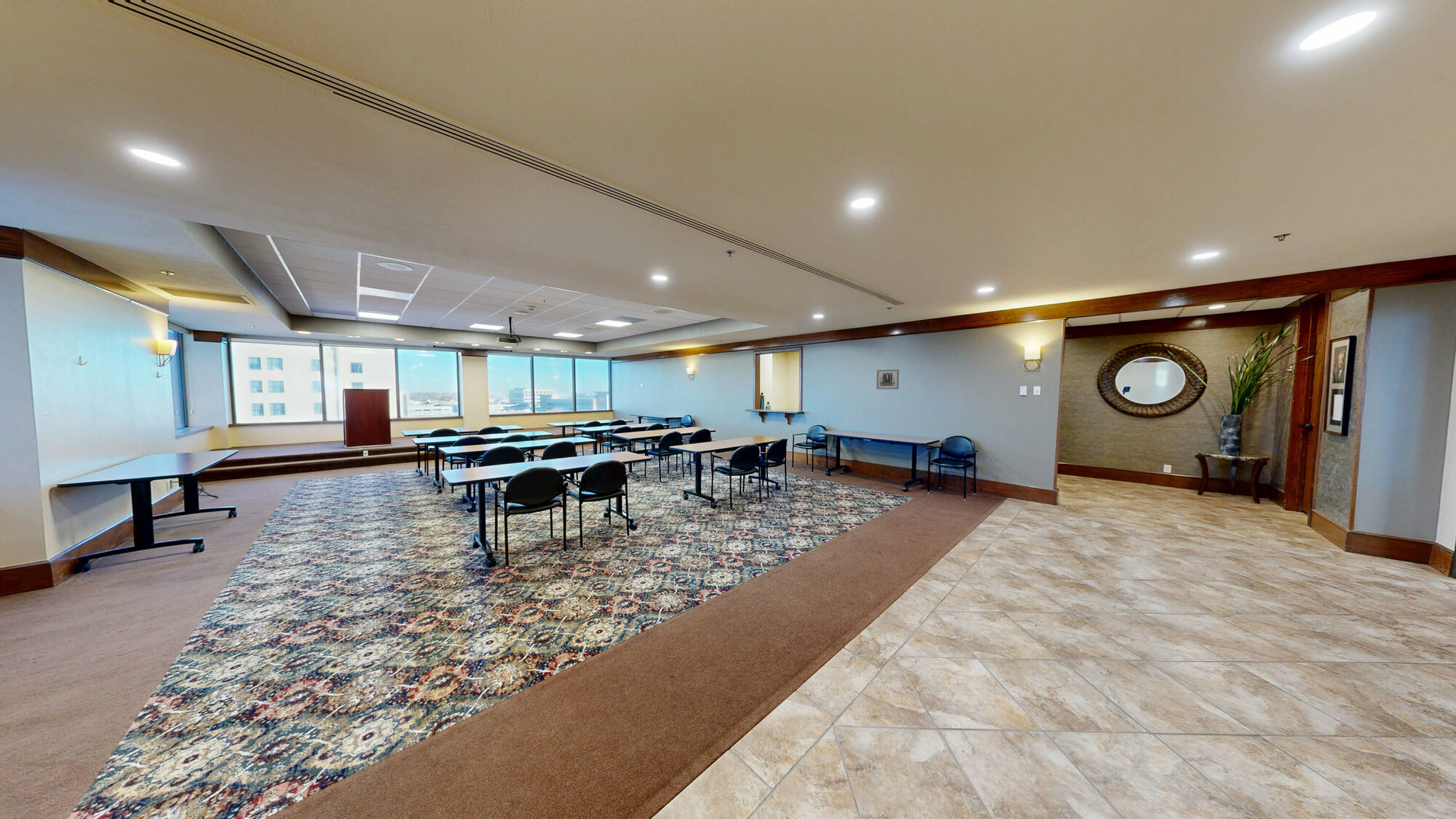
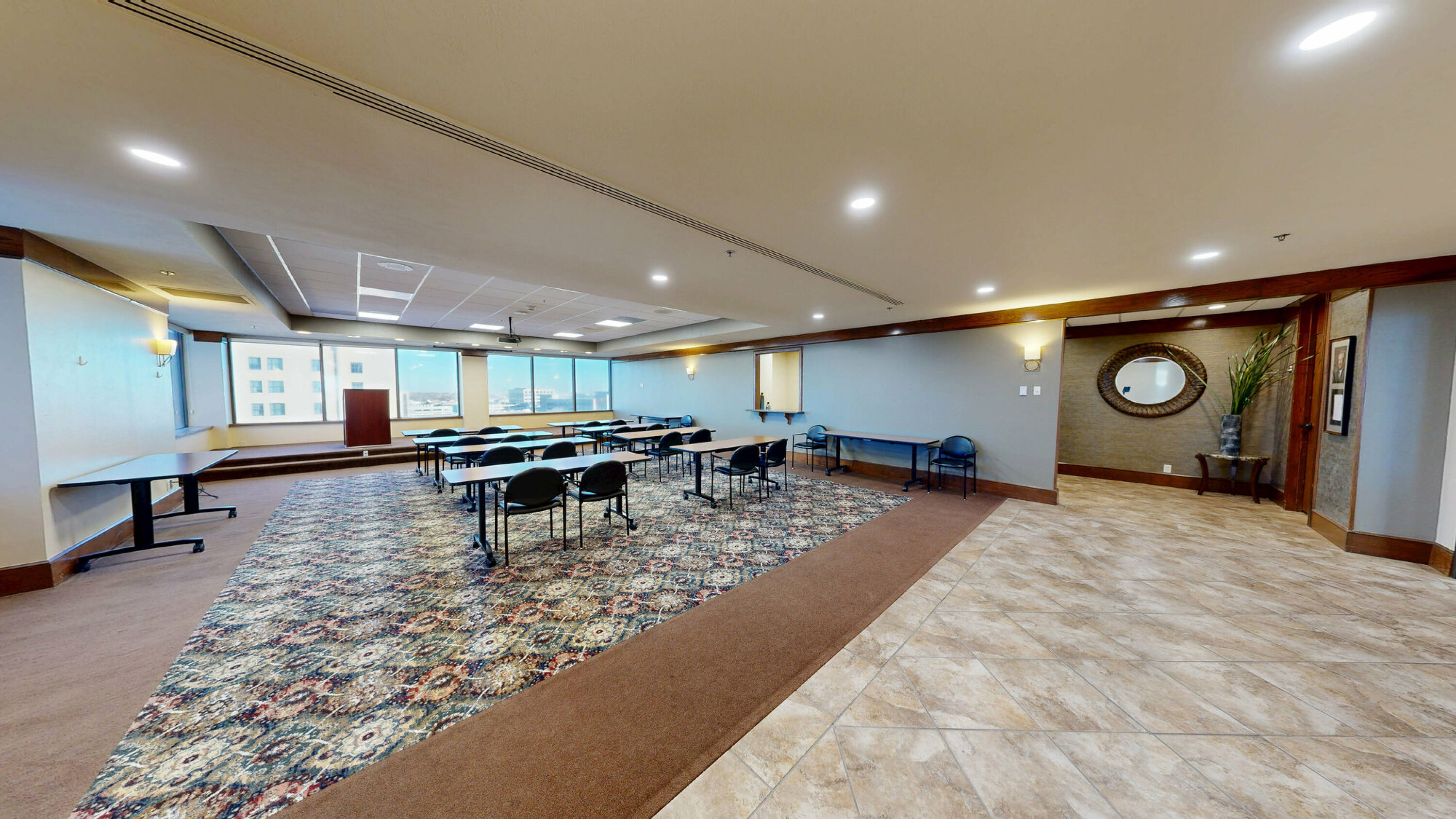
- wall art (887, 379)
